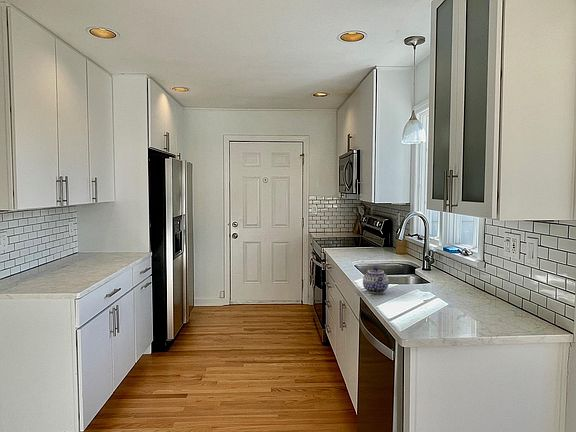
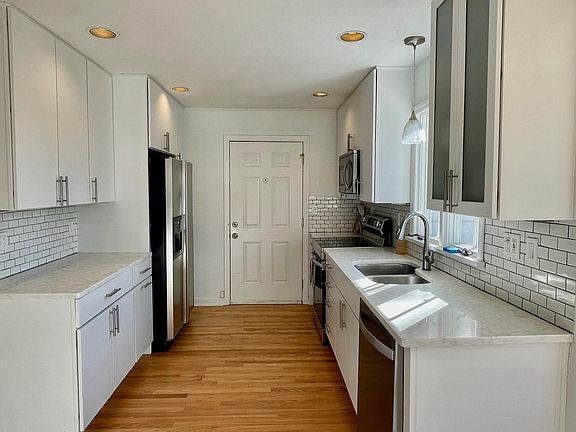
- teapot (375, 279)
